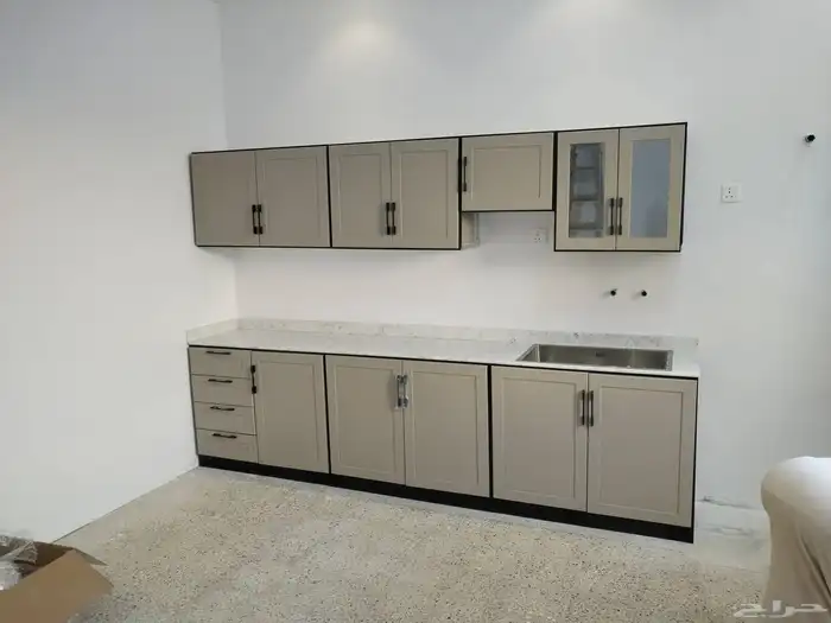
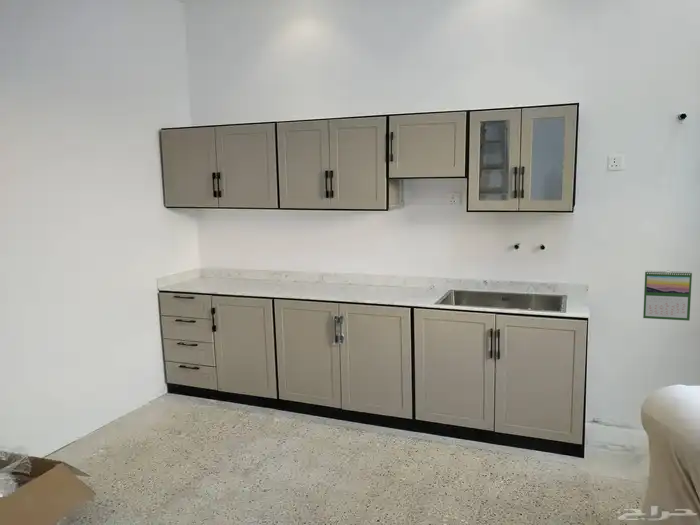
+ calendar (667, 294)
